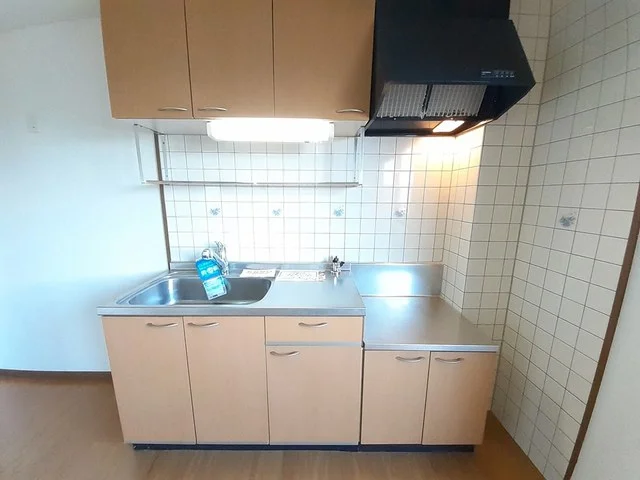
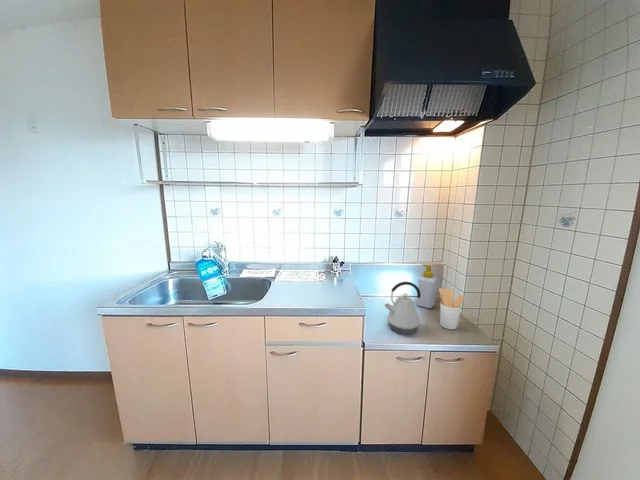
+ kettle (403, 305)
+ utensil holder (448, 307)
+ soap bottle (427, 285)
